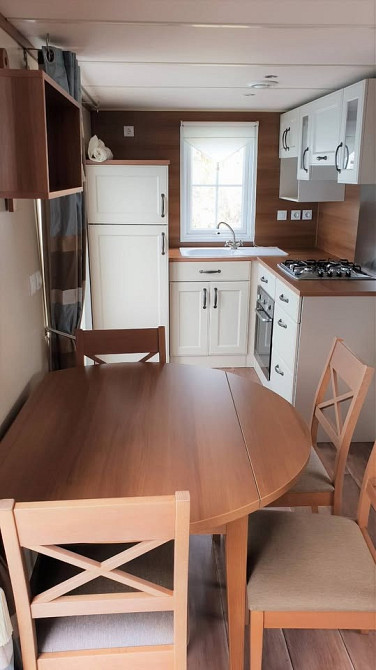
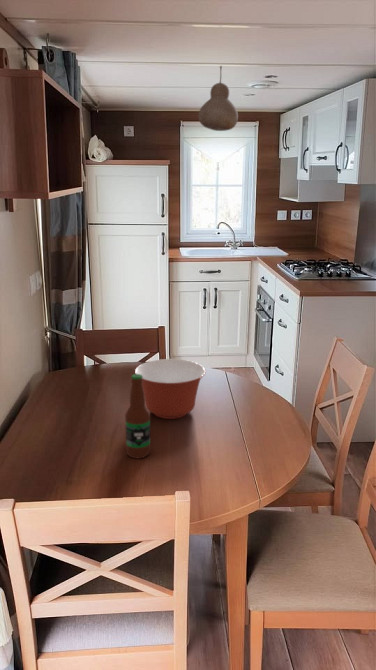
+ mixing bowl (170, 391)
+ pendant light (218, 98)
+ bottle (137, 415)
